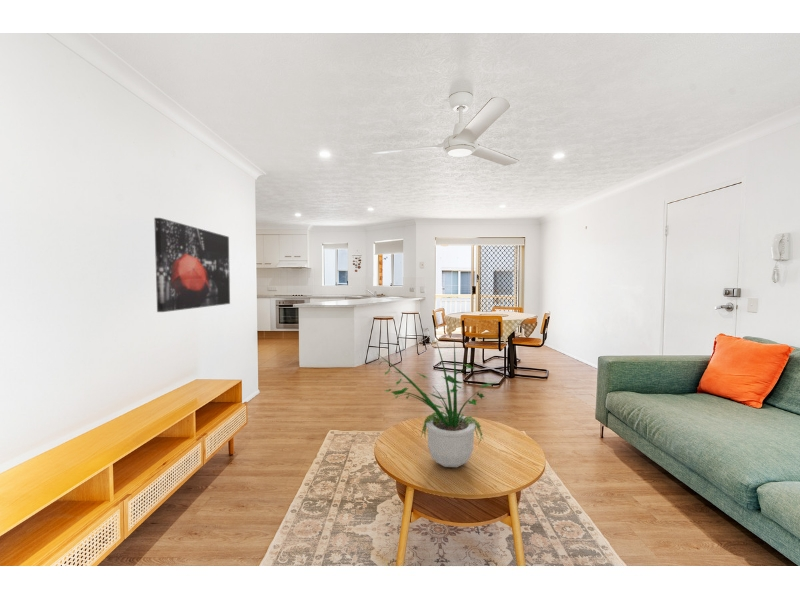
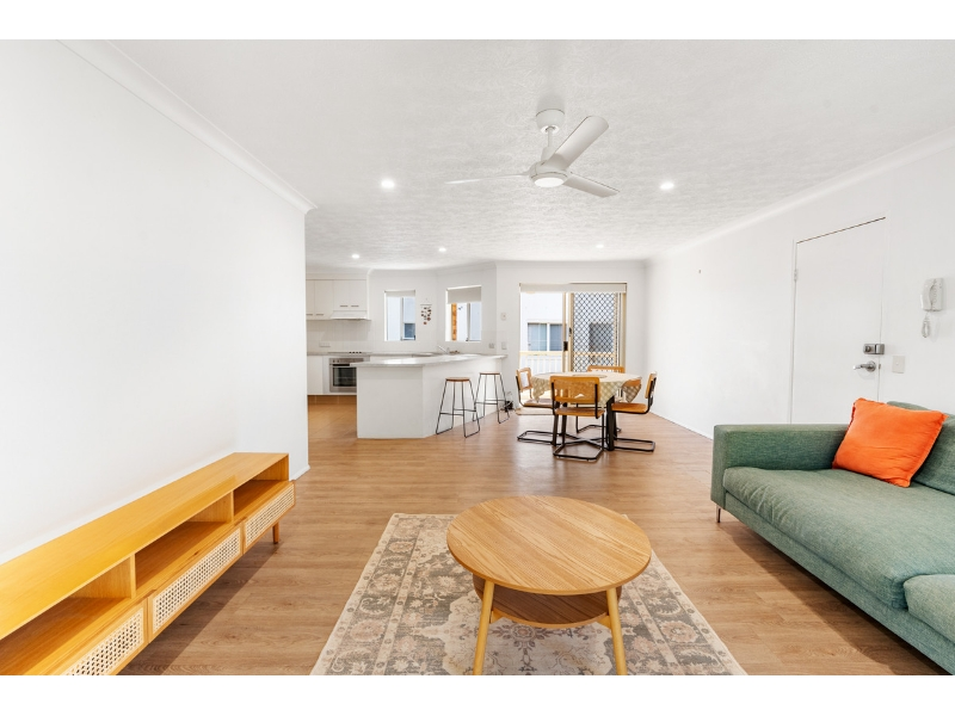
- potted plant (431, 394)
- wall art (198, 268)
